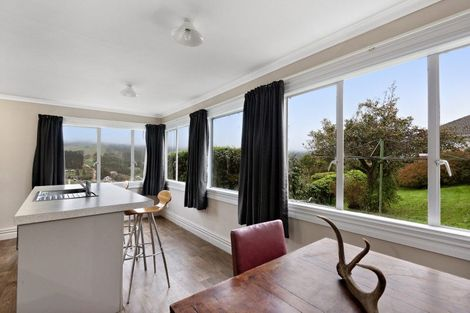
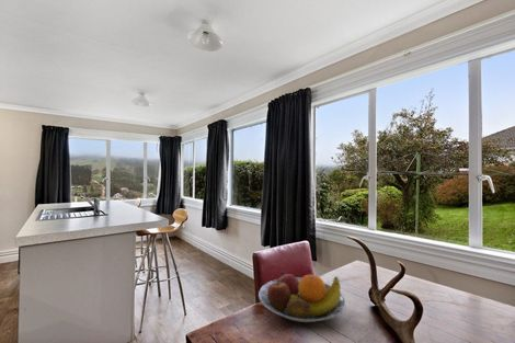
+ fruit bowl (300, 291)
